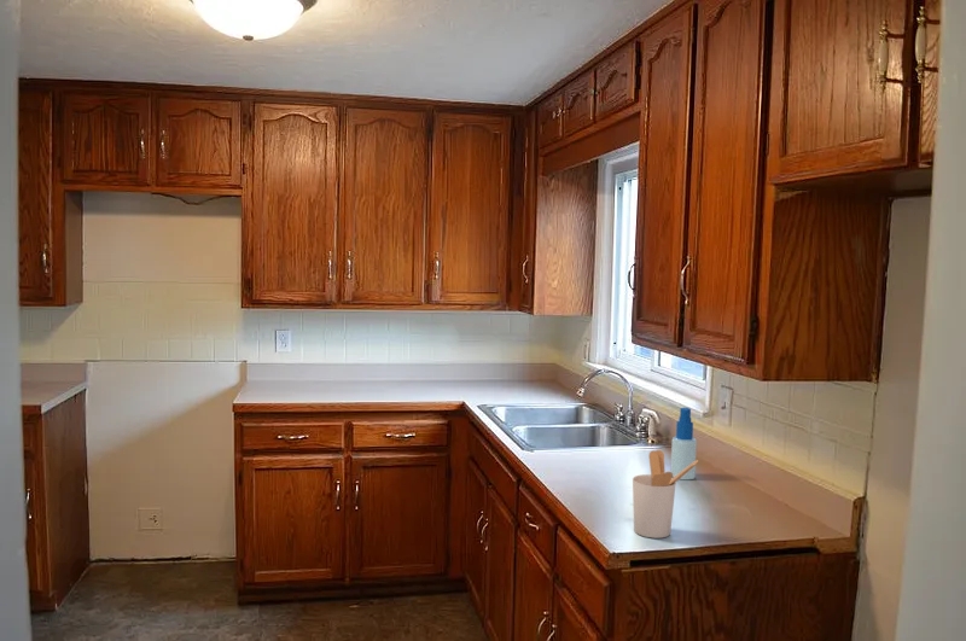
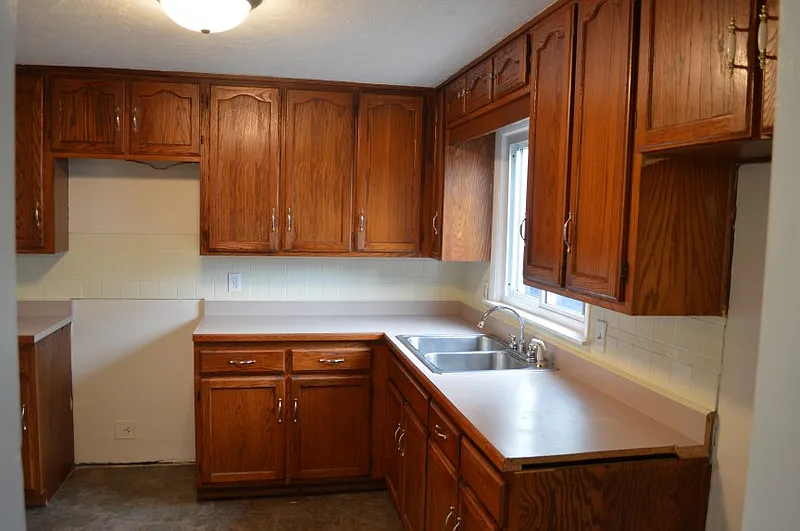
- utensil holder (664, 494)
- spray bottle (683, 442)
